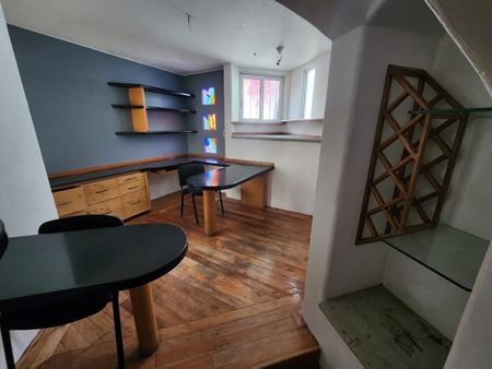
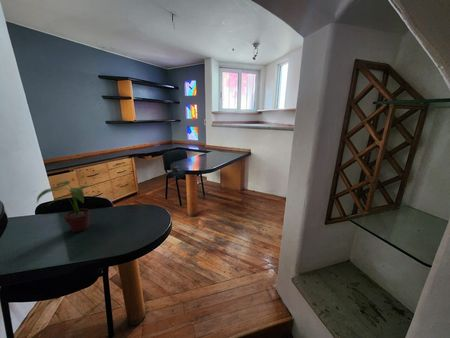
+ potted plant (73, 206)
